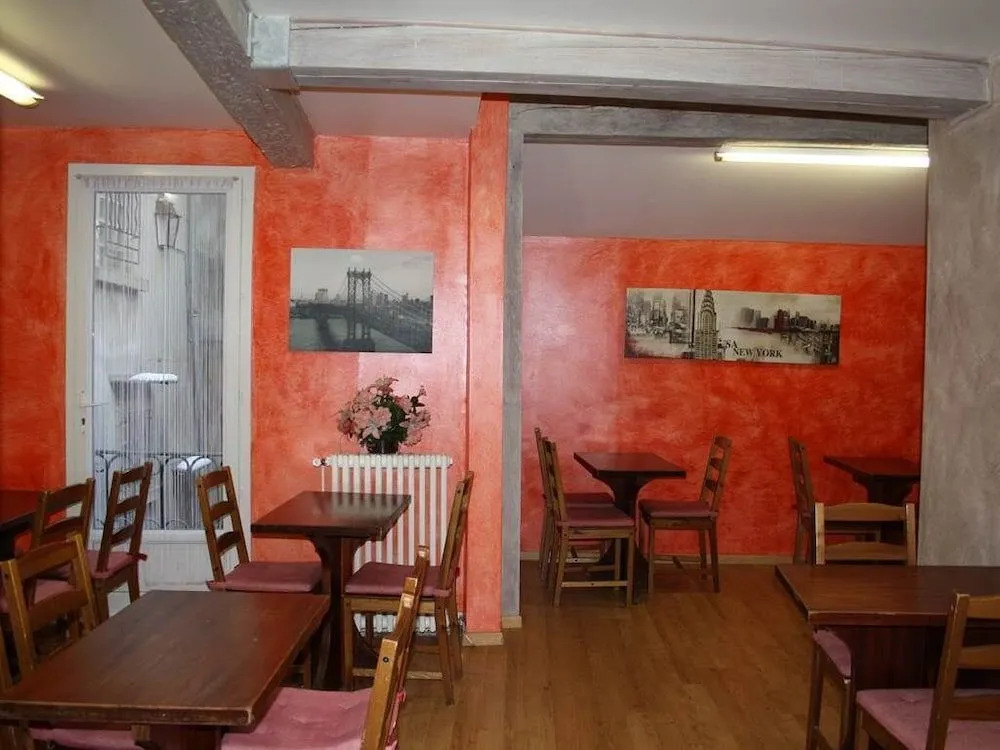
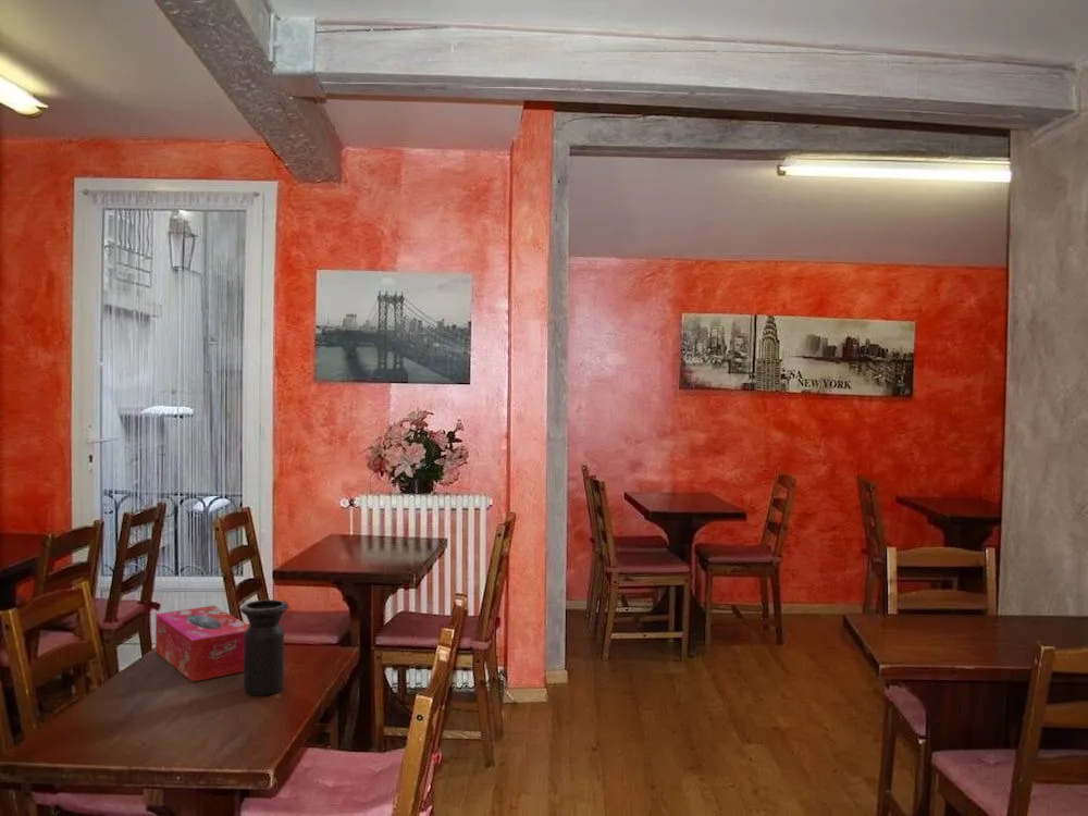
+ tissue box (203, 641)
+ vase (263, 646)
